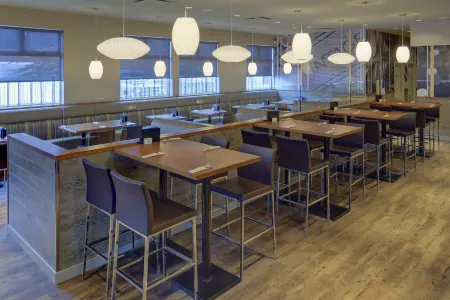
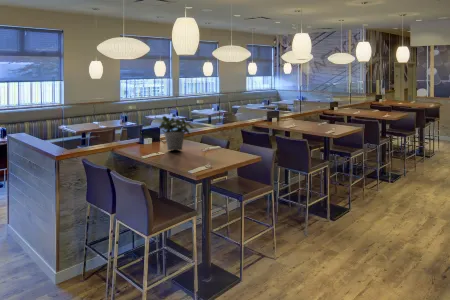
+ potted plant (175, 133)
